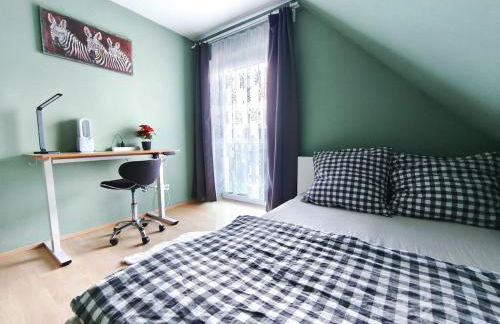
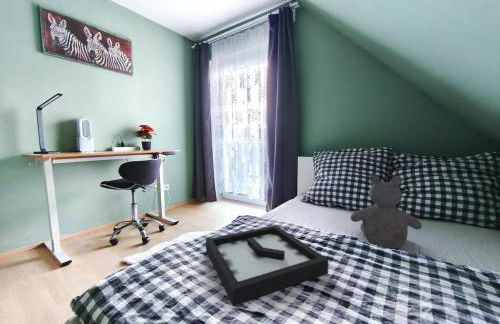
+ teddy bear (382, 208)
+ decorative tray (260, 254)
